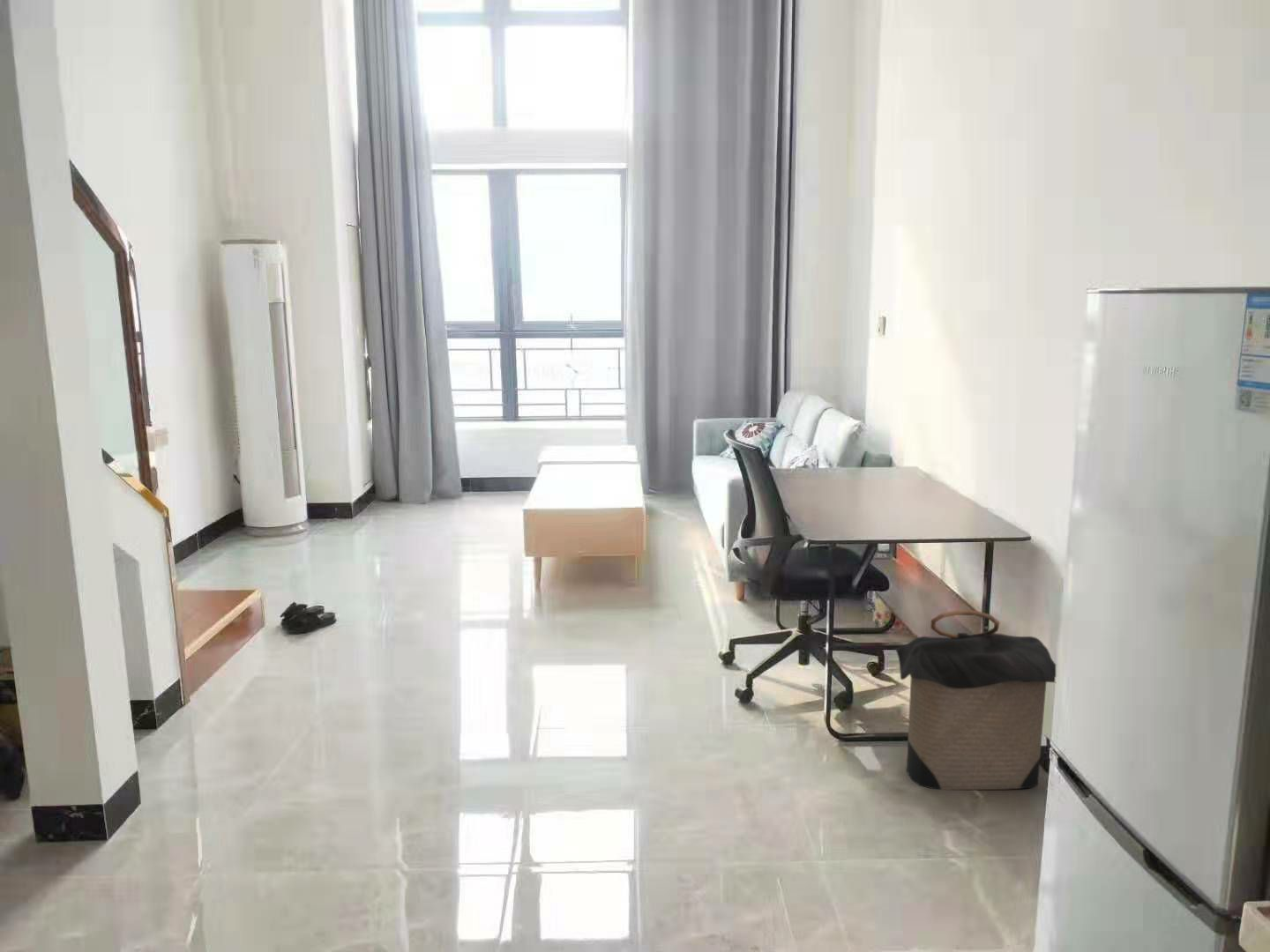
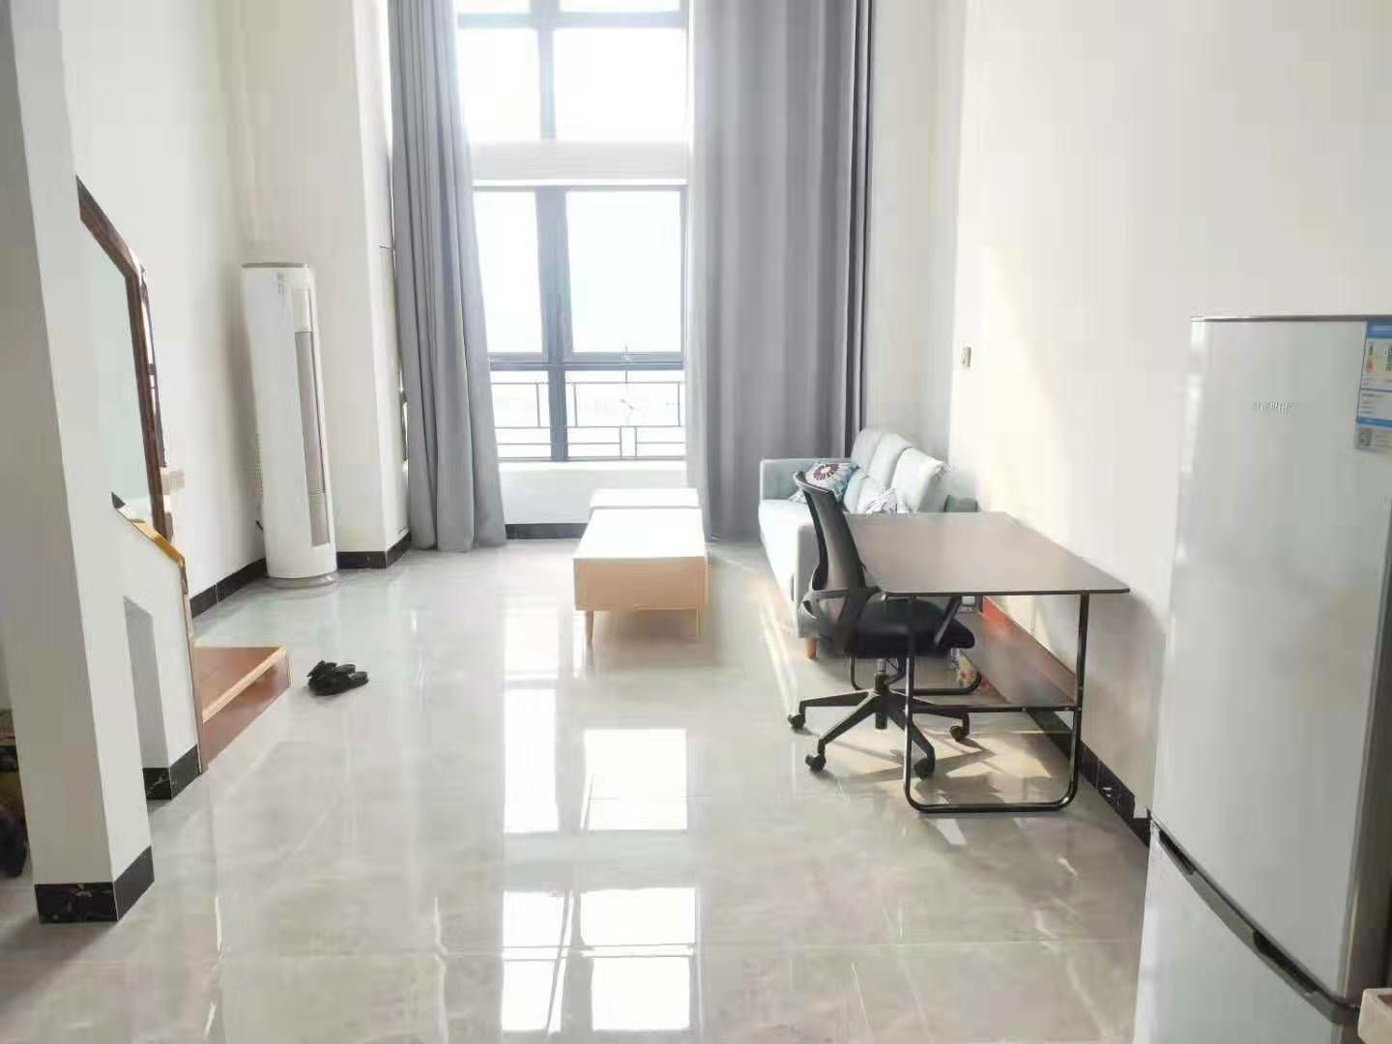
- laundry hamper (978, 689)
